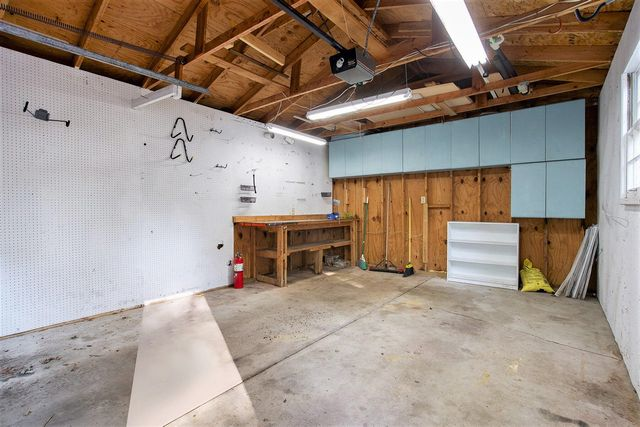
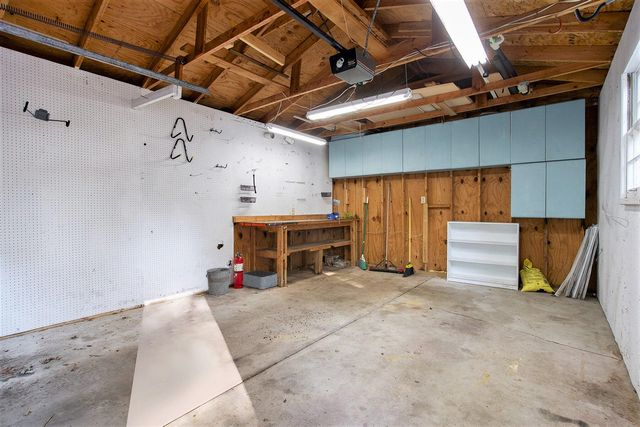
+ bucket (218, 280)
+ storage bin (259, 279)
